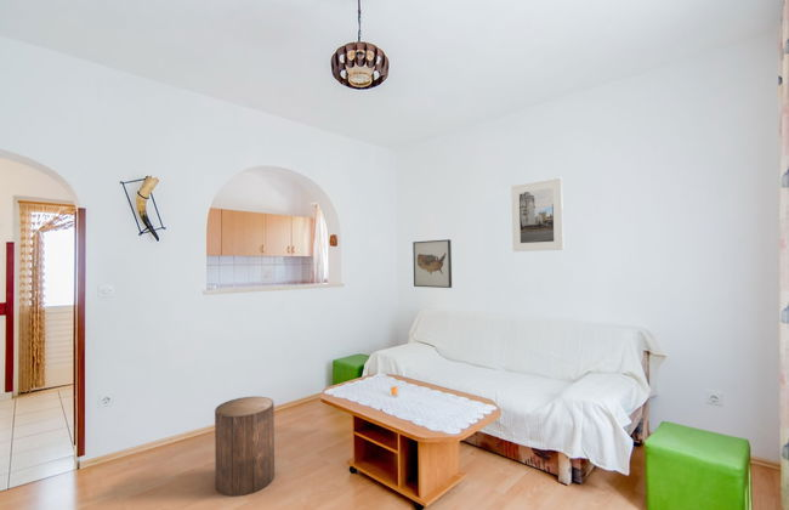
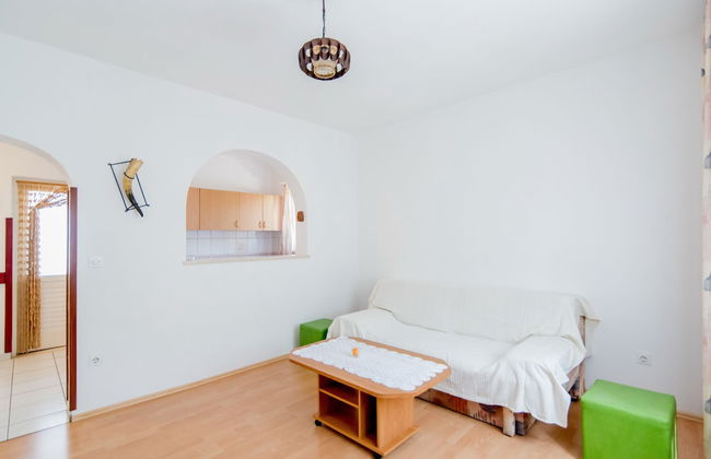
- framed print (535, 216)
- stool (245, 442)
- wall art (431, 264)
